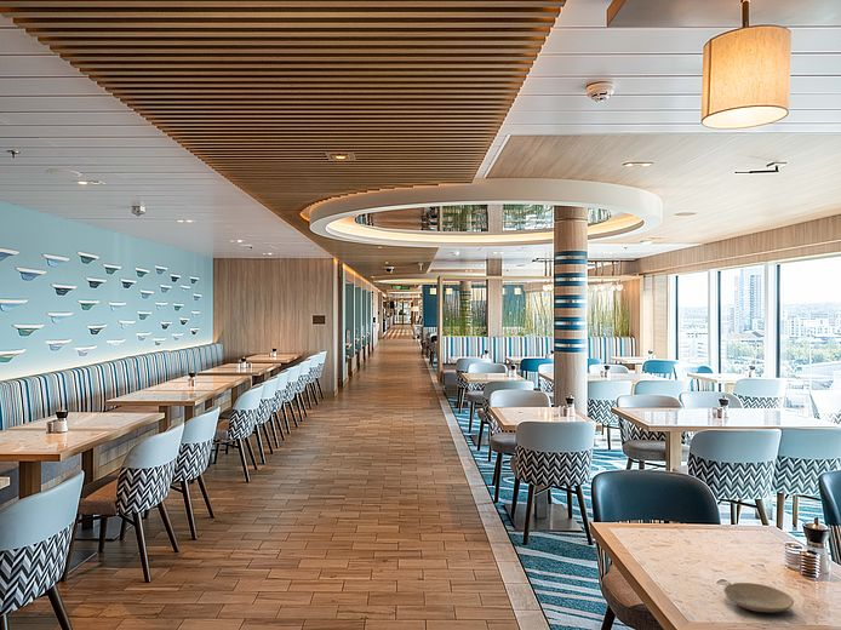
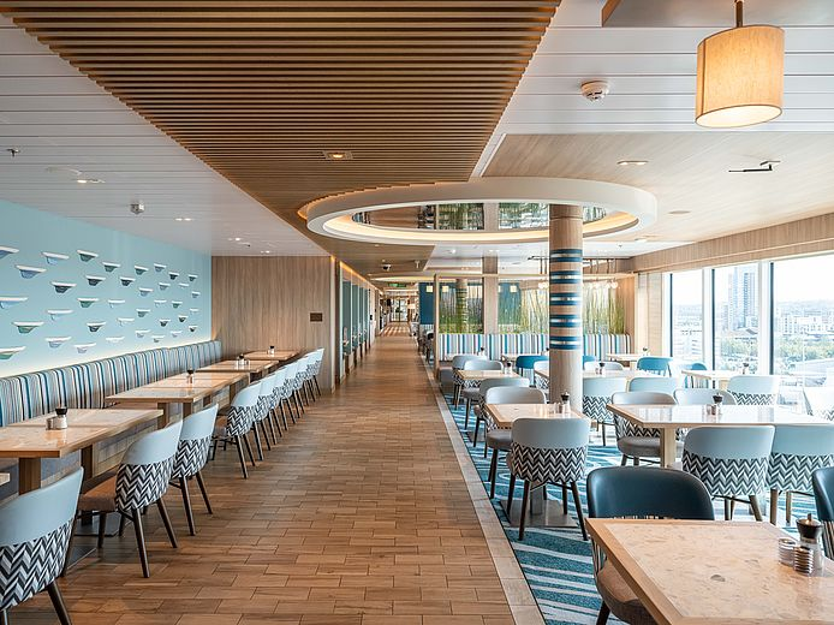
- plate (757, 600)
